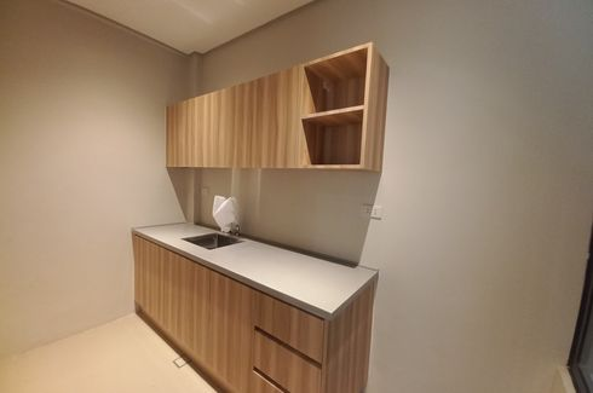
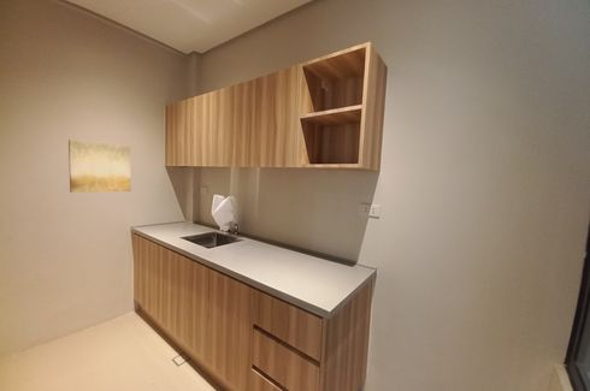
+ wall art (101, 167)
